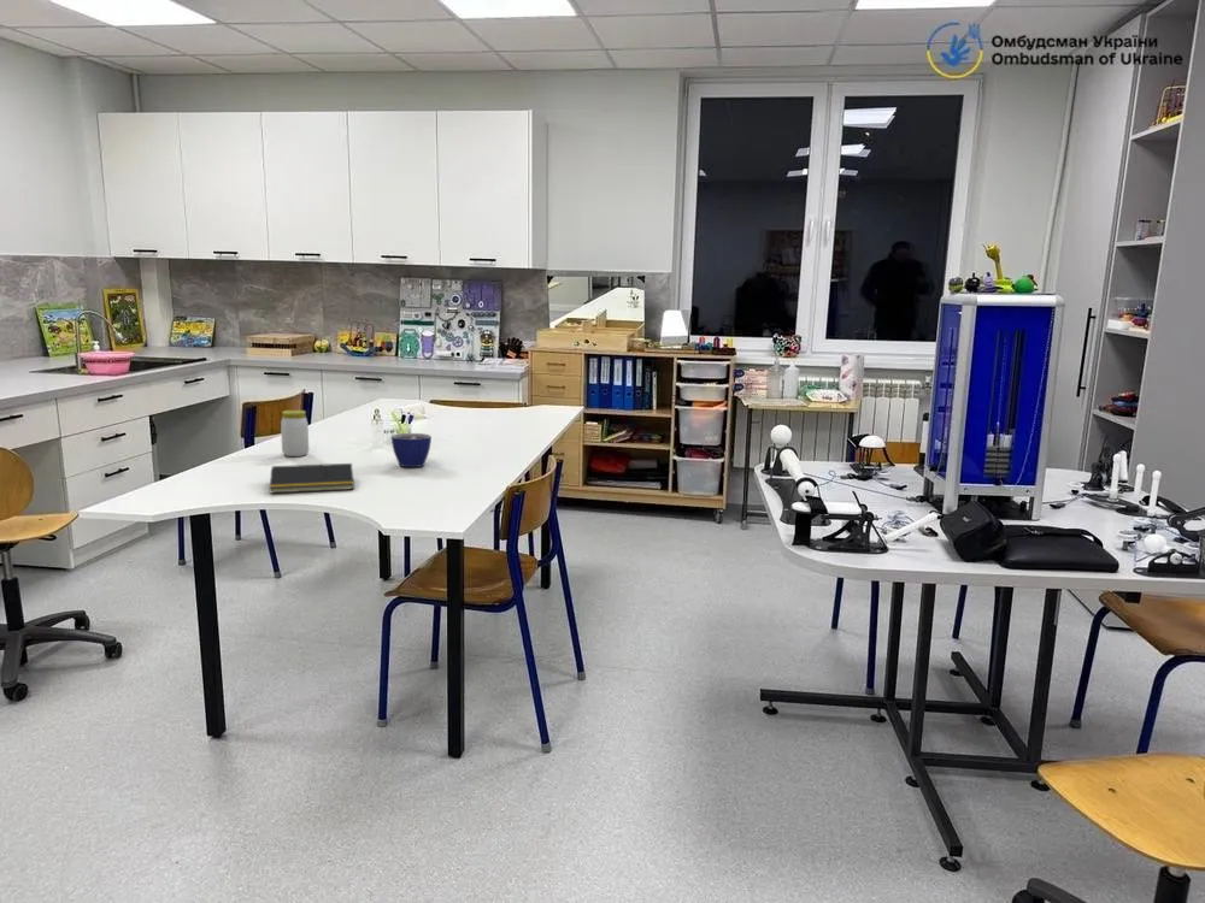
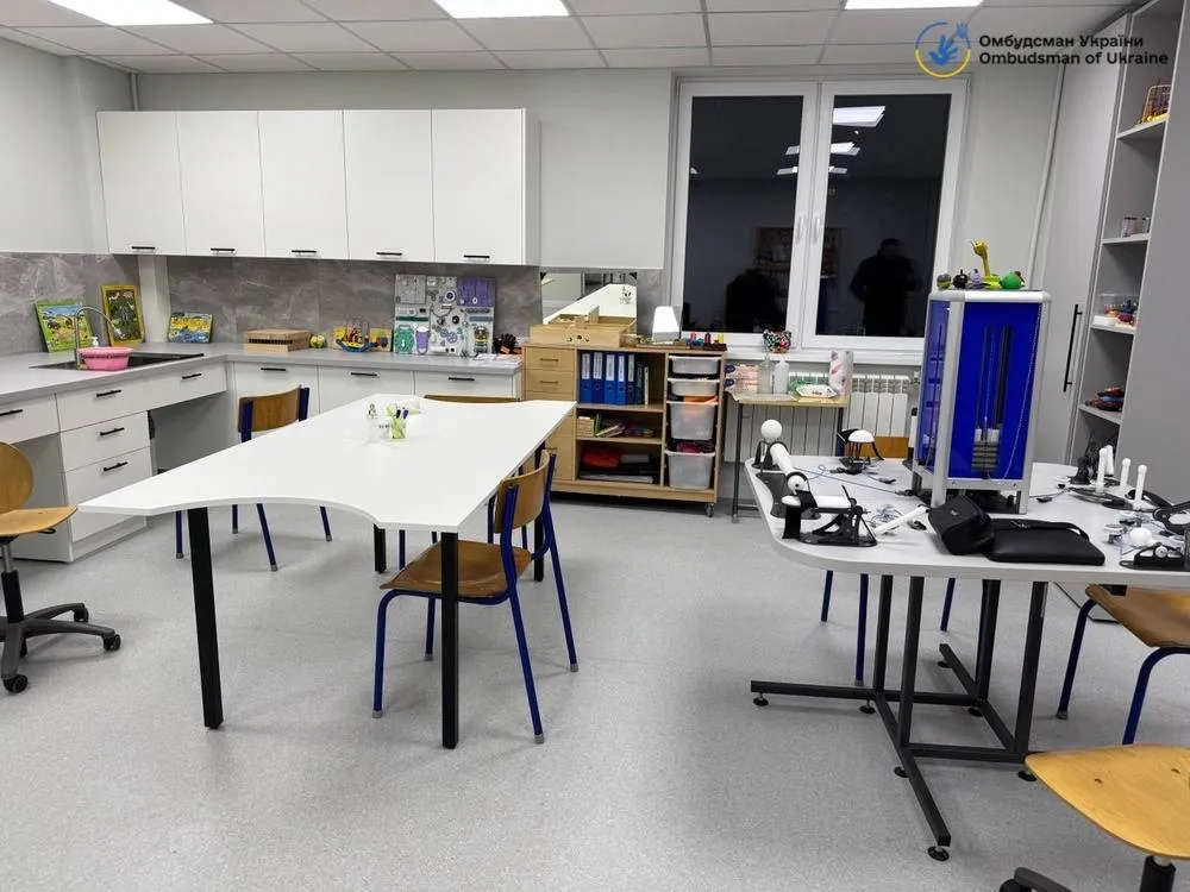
- notepad (312, 477)
- jar (294, 432)
- cup (413, 449)
